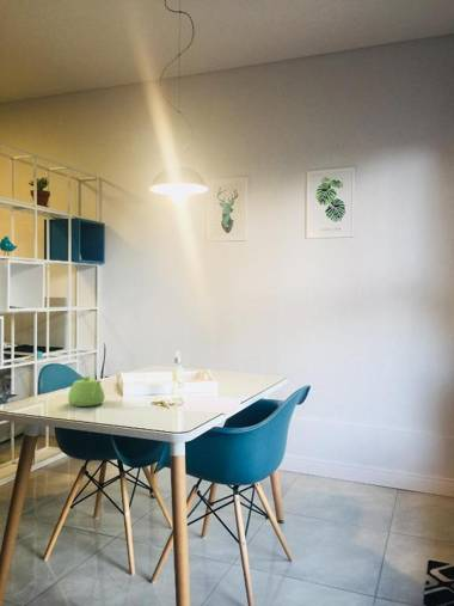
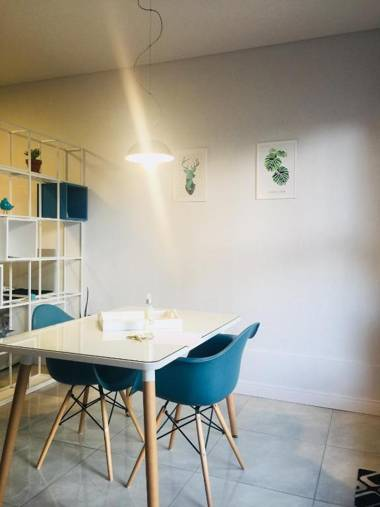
- teapot (87, 390)
